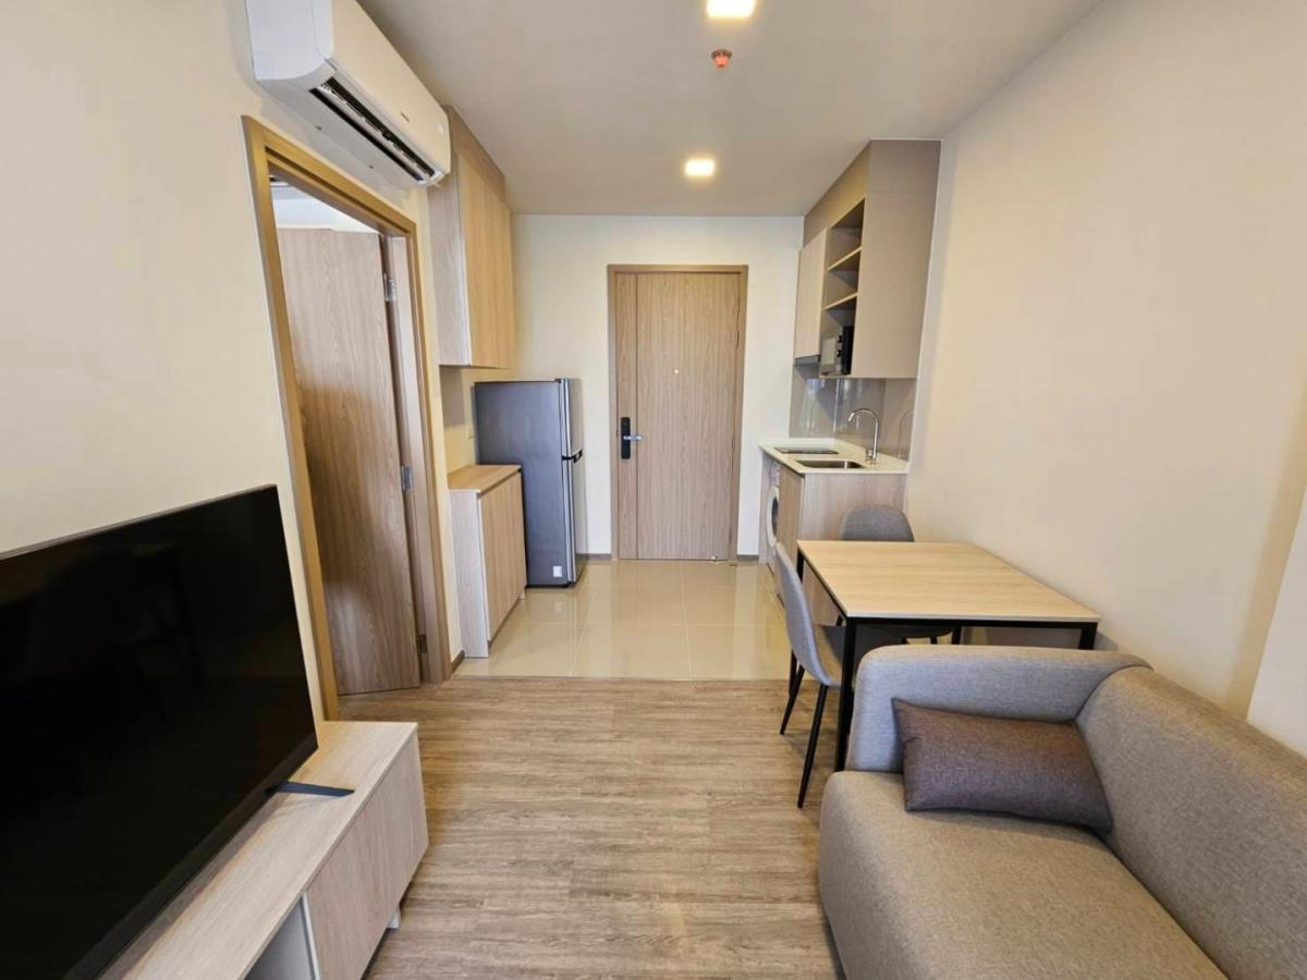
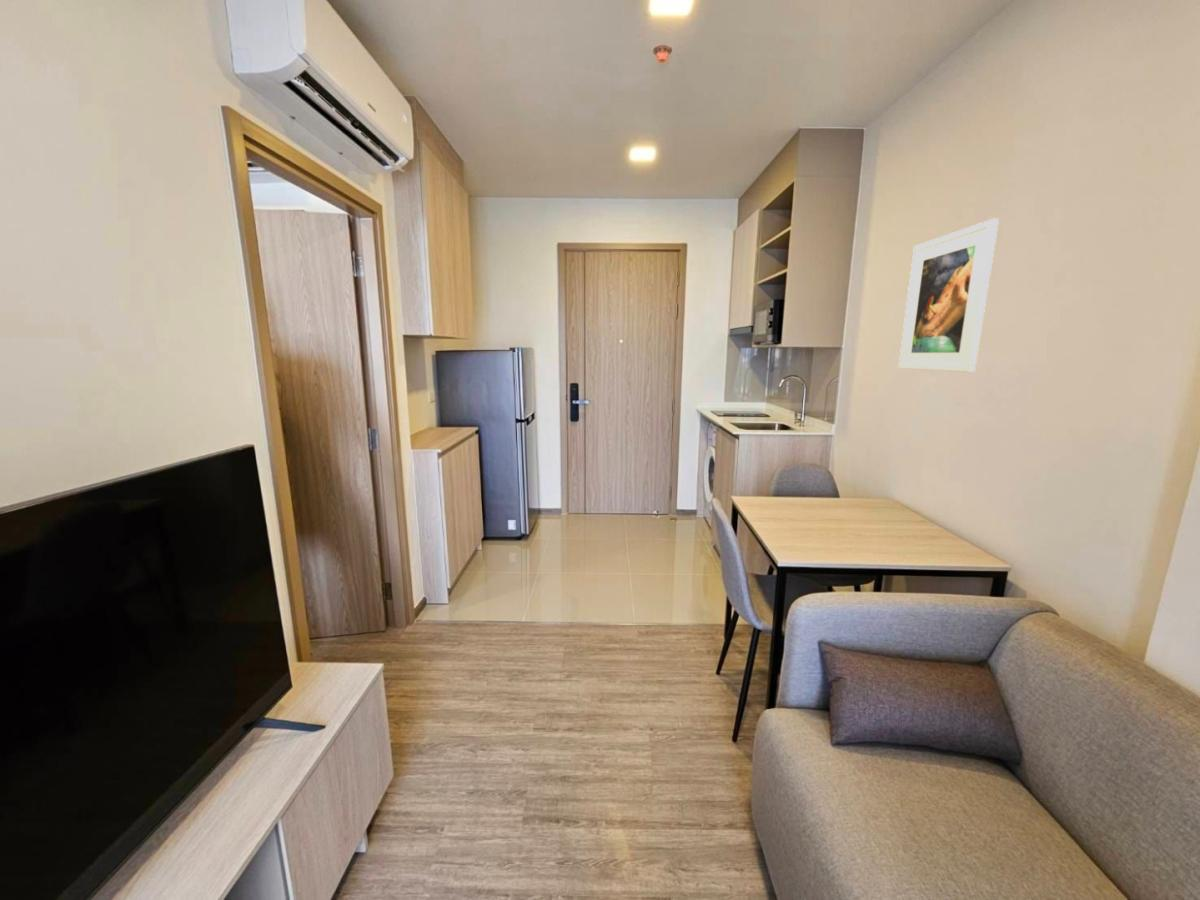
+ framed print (941, 303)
